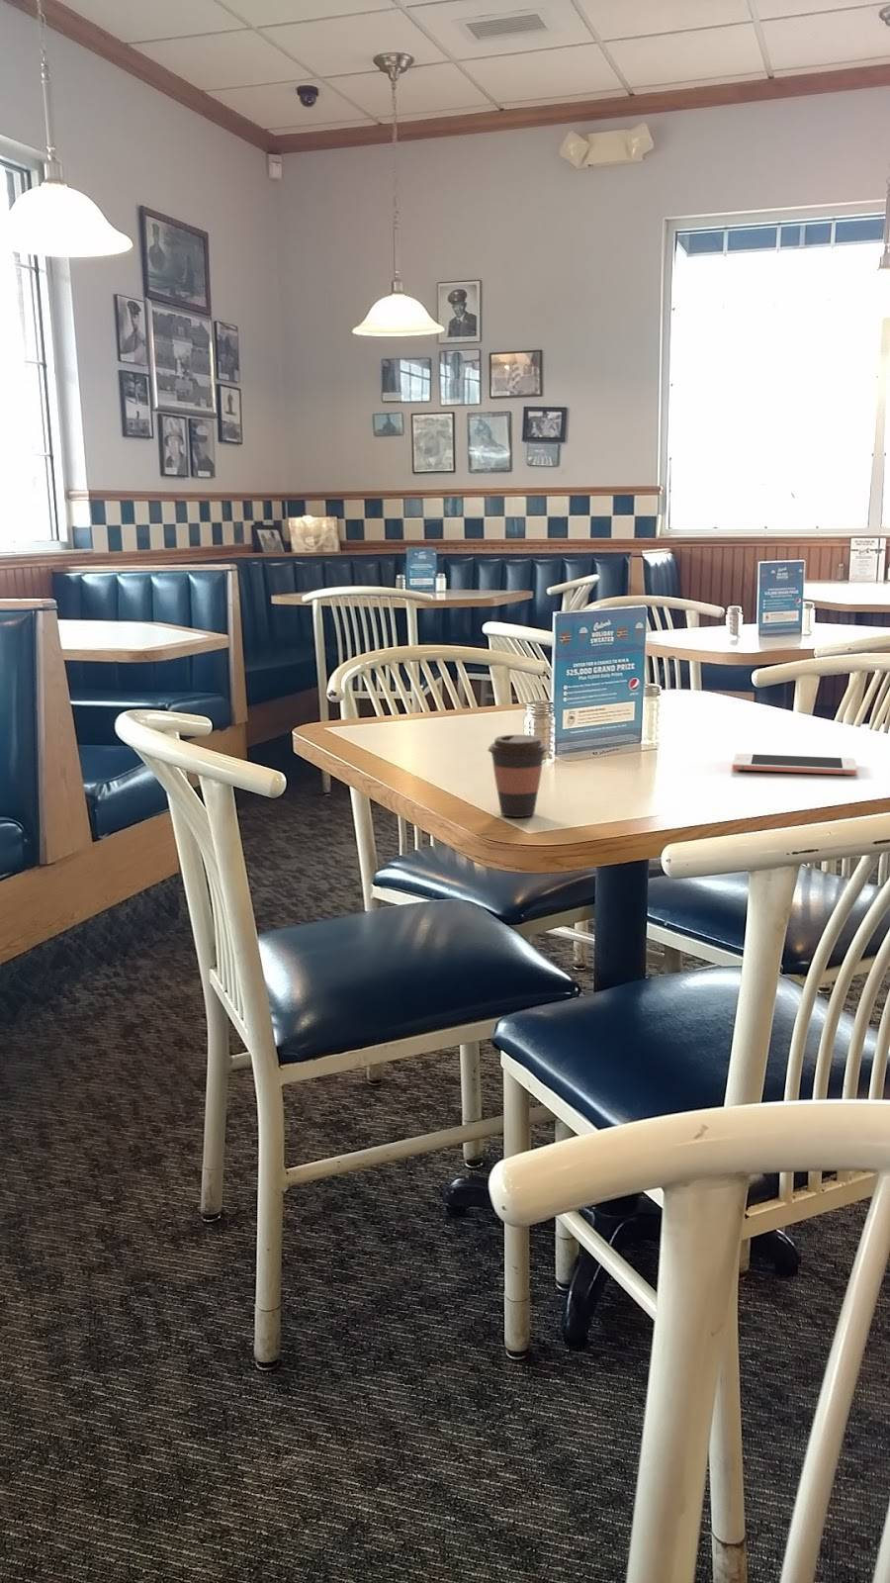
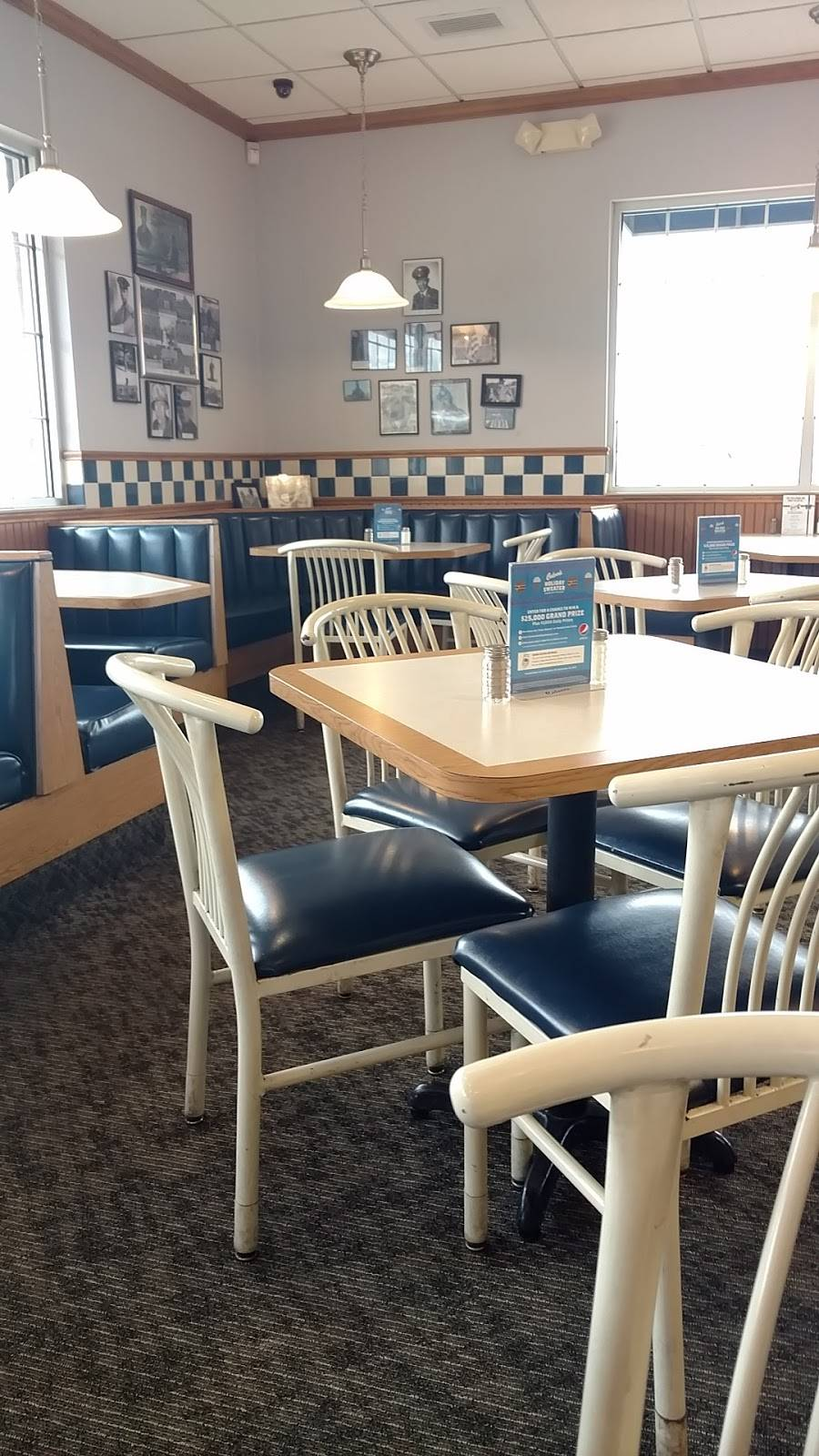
- cell phone (793, 764)
- coffee cup (517, 775)
